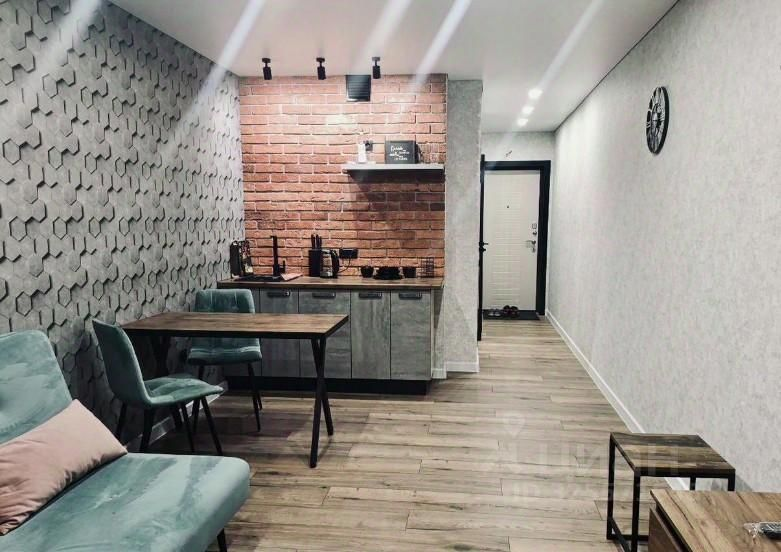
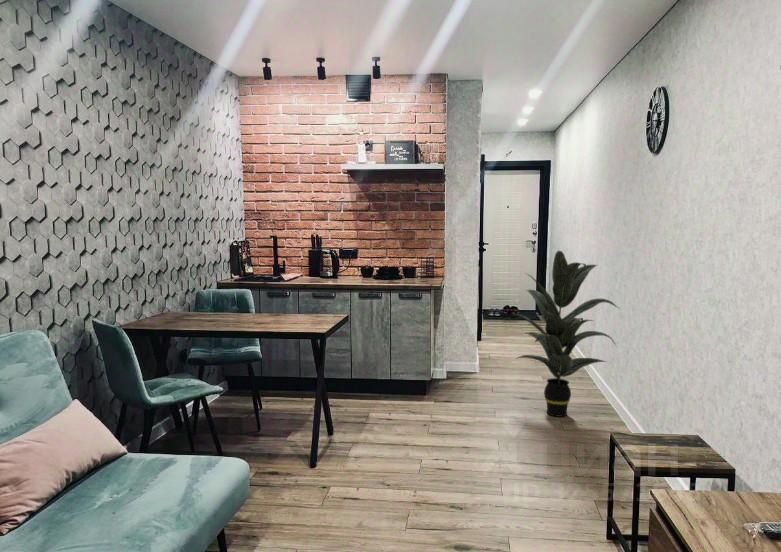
+ indoor plant (562, 332)
